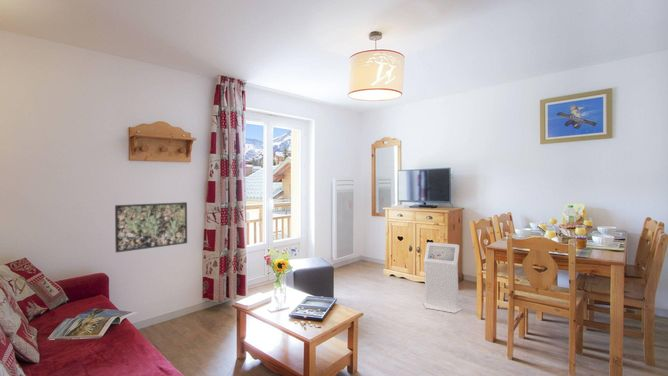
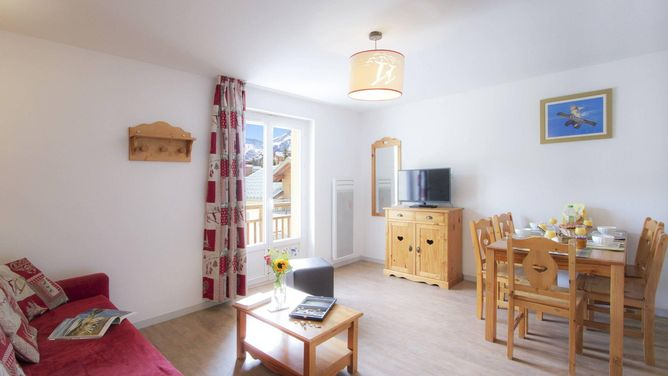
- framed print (153, 225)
- lectern (441, 275)
